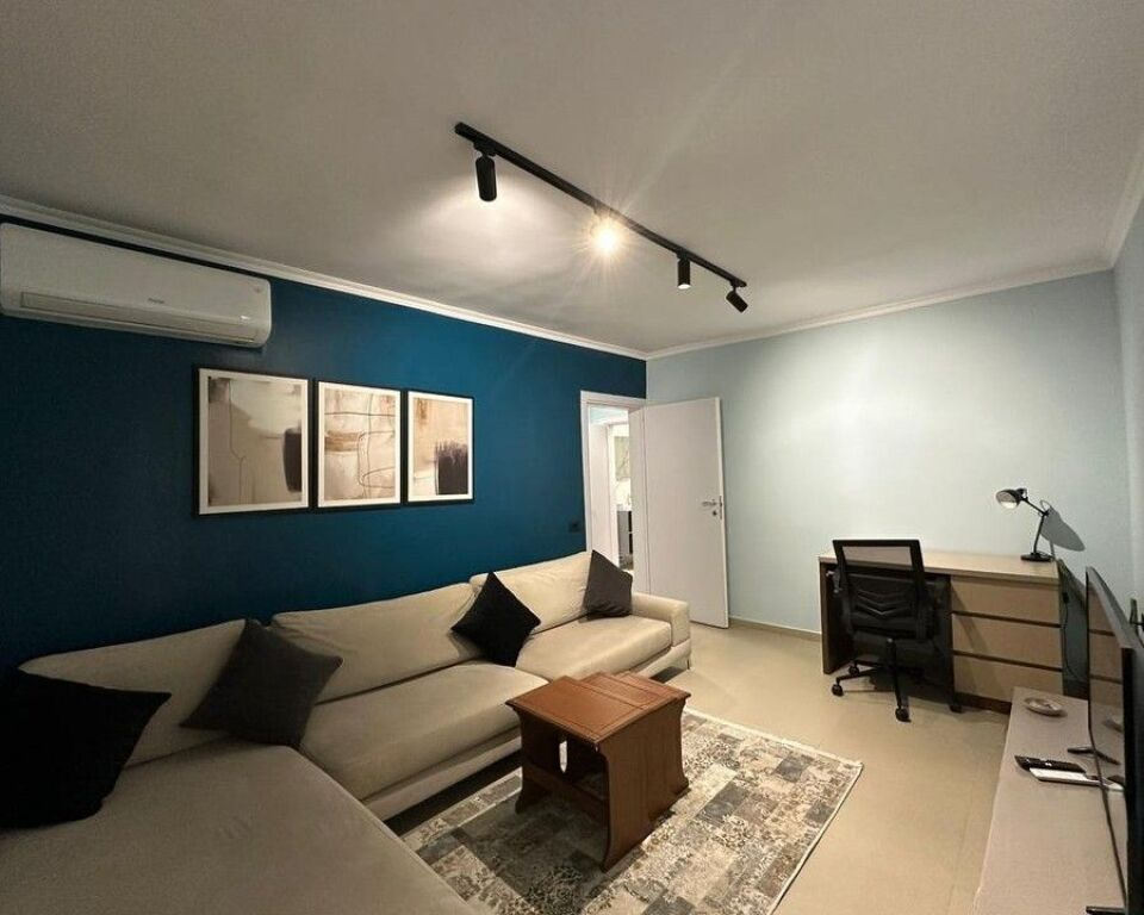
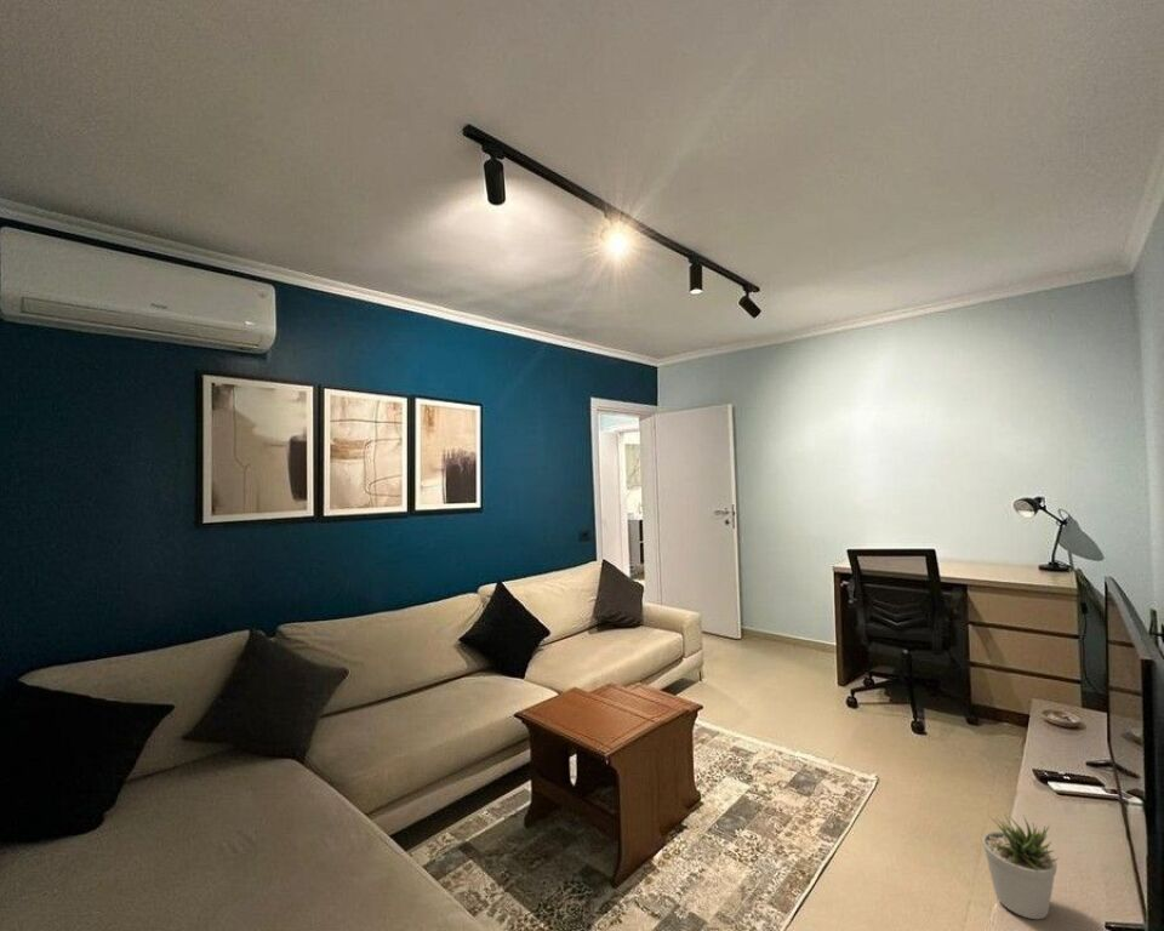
+ potted plant (1018, 858)
